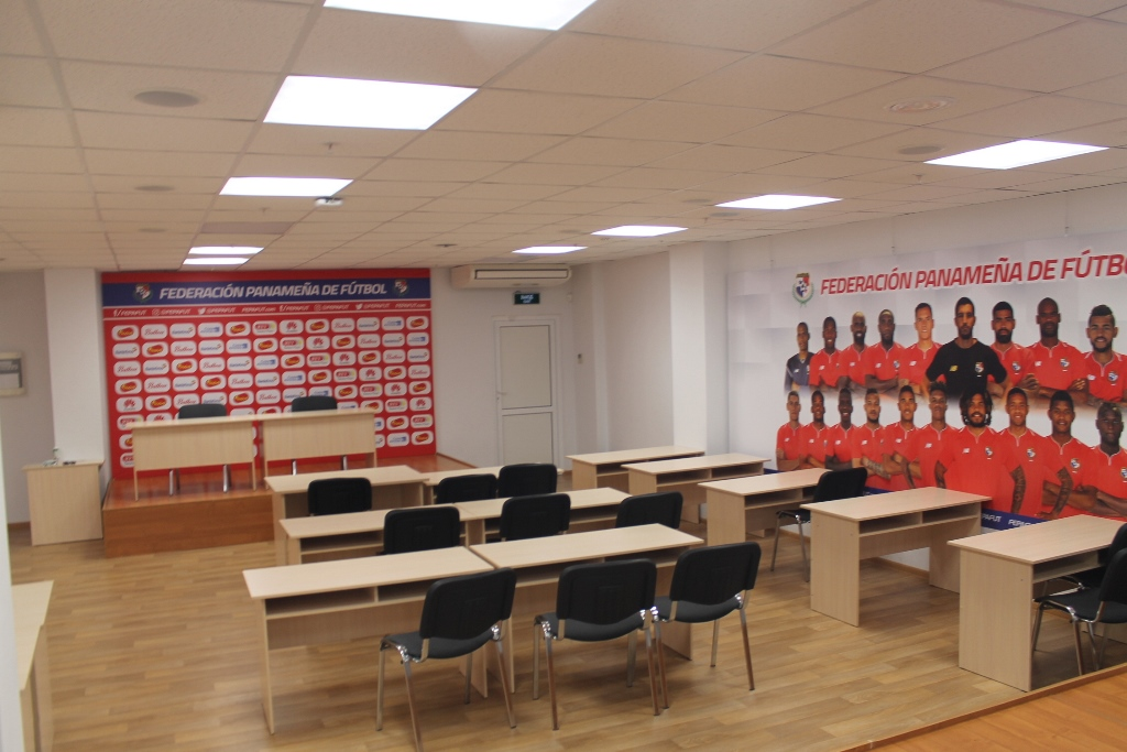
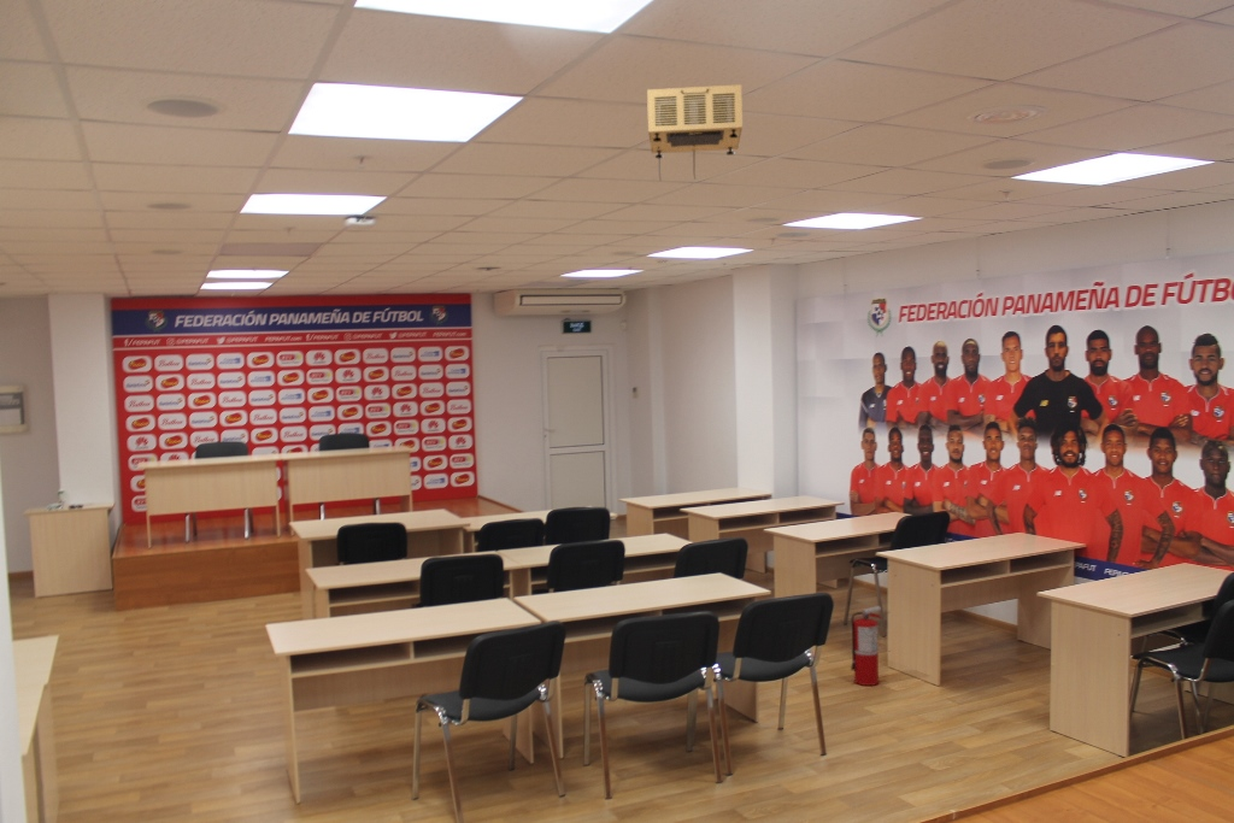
+ projector (694, 129)
+ fire extinguisher (865, 645)
